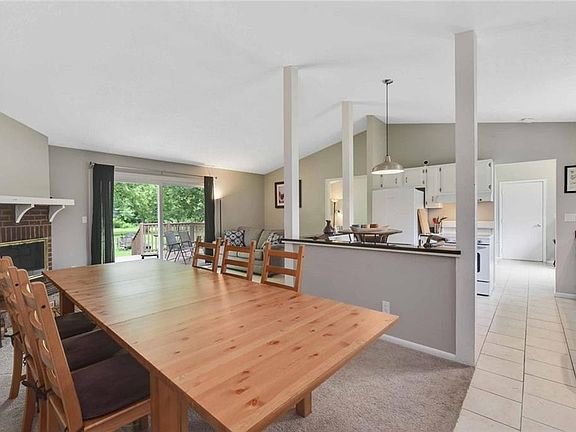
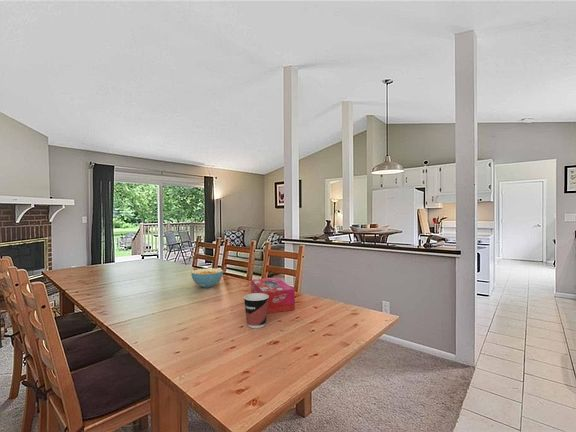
+ cereal bowl (207, 278)
+ tissue box (271, 293)
+ cup (256, 310)
